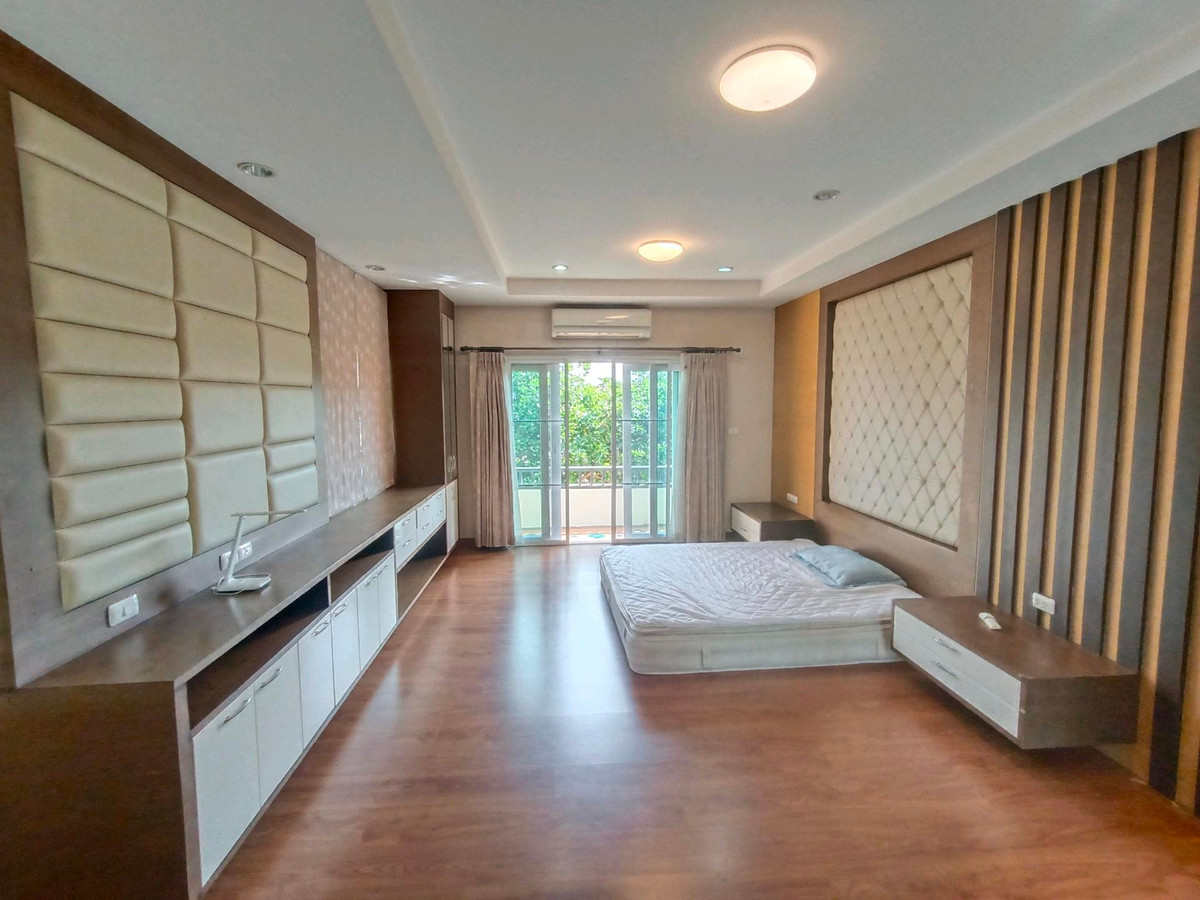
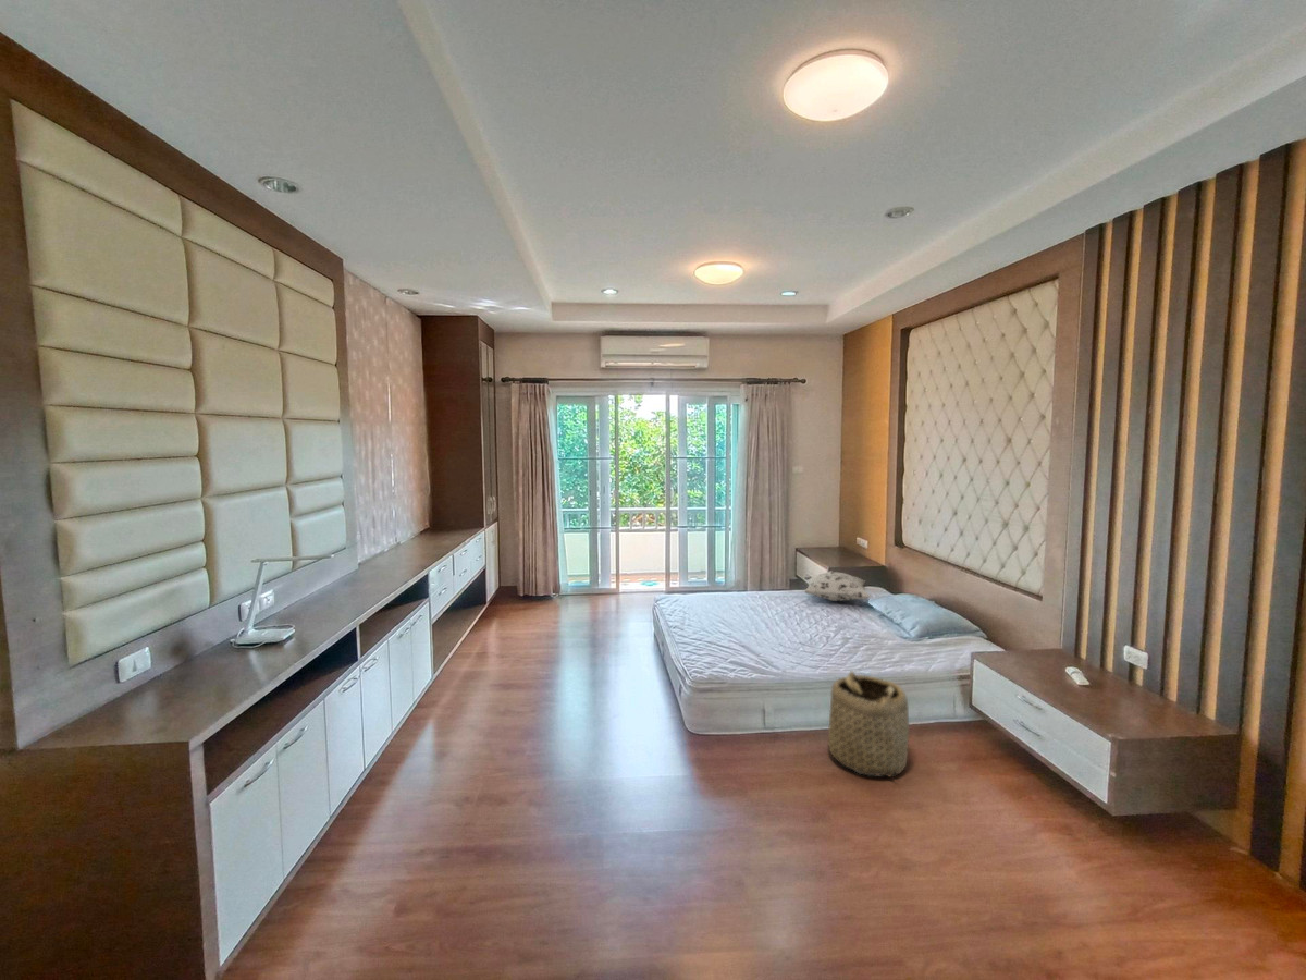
+ decorative pillow (835, 586)
+ basket (865, 715)
